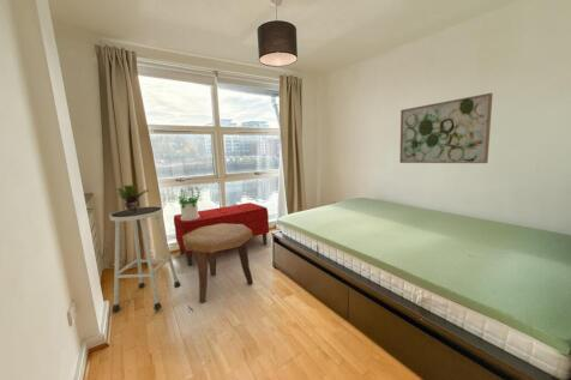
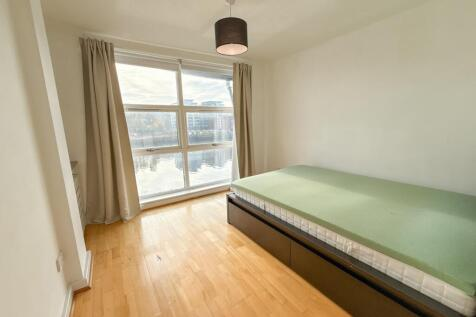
- potted plant (132, 198)
- potted plant (191, 201)
- stool (146, 255)
- wall art (438, 133)
- bench (224, 223)
- side table (215, 259)
